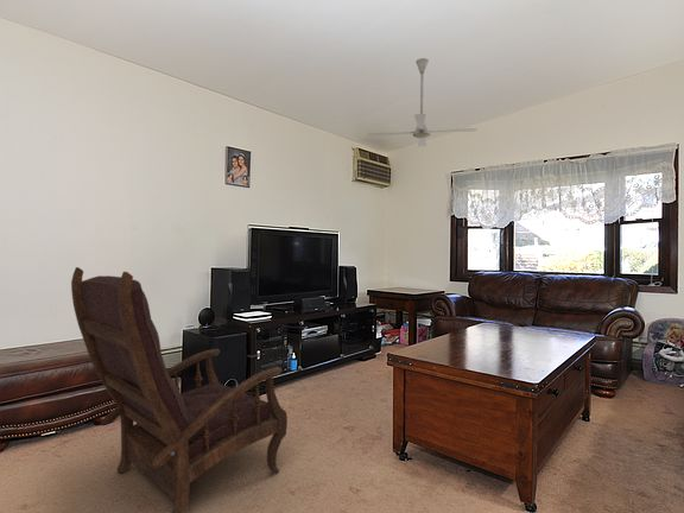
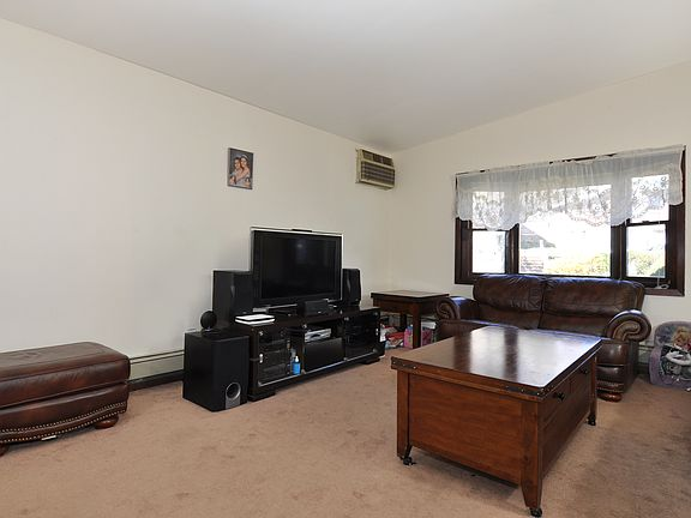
- ceiling fan (422, 99)
- armchair (182, 369)
